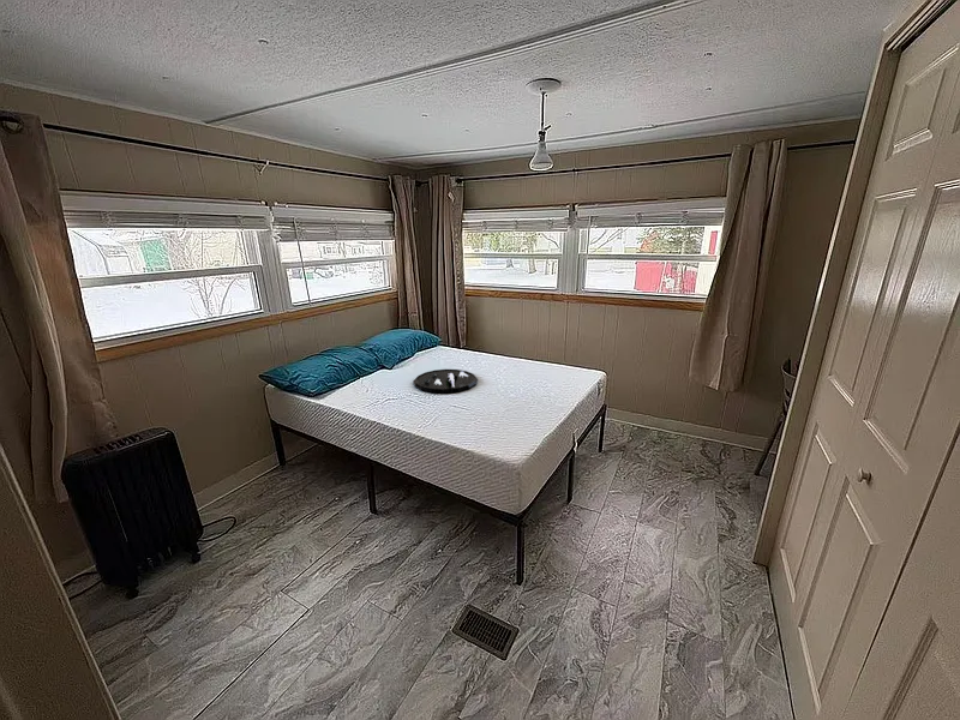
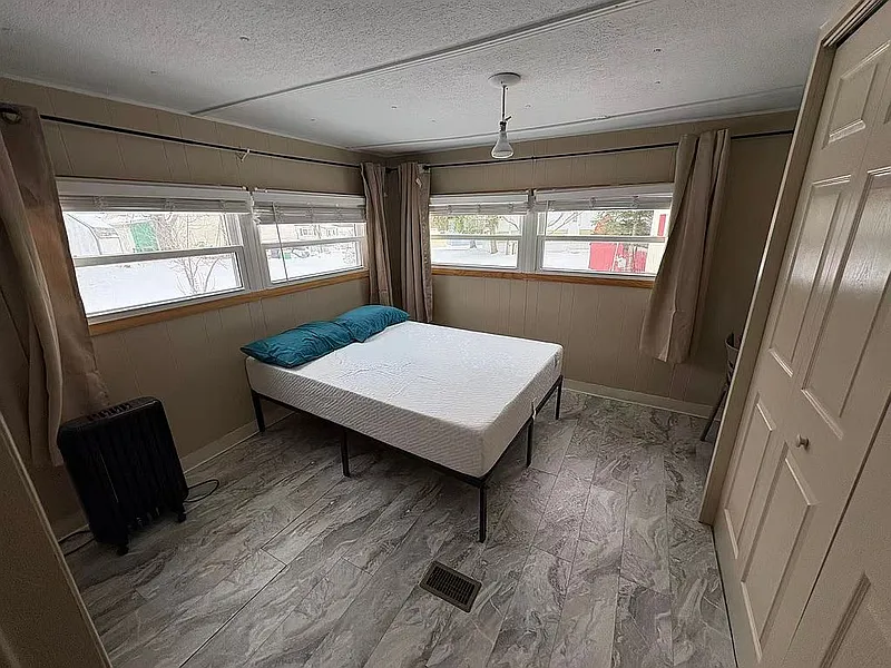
- decorative tray (445, 373)
